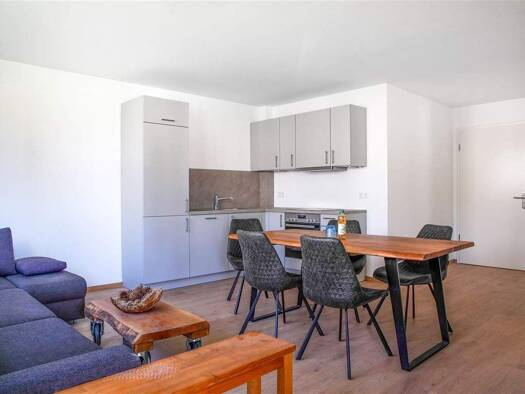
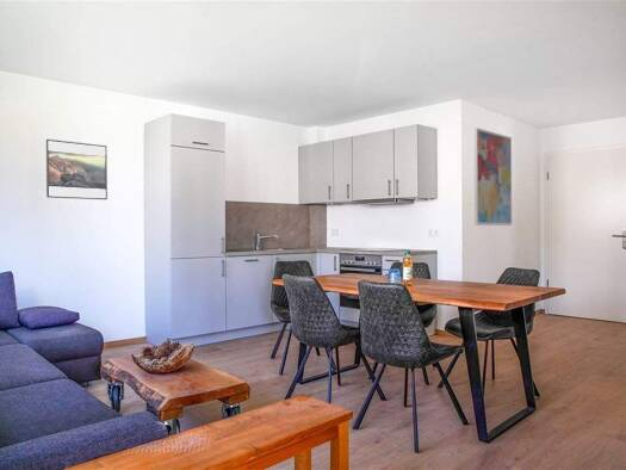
+ wall art (494, 179)
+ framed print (78, 171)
